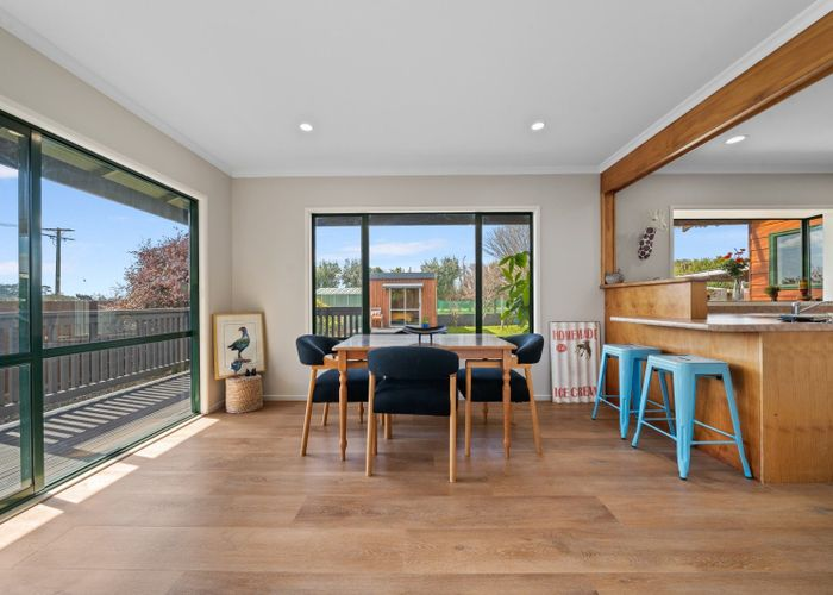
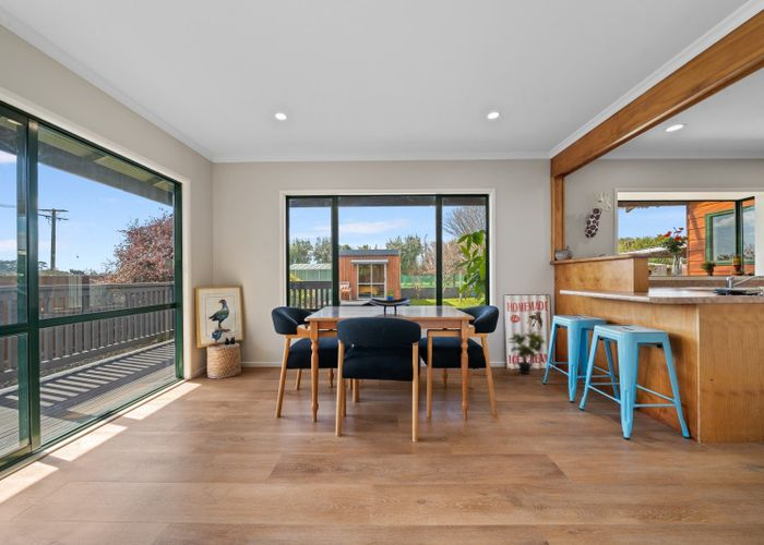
+ potted plant (527, 351)
